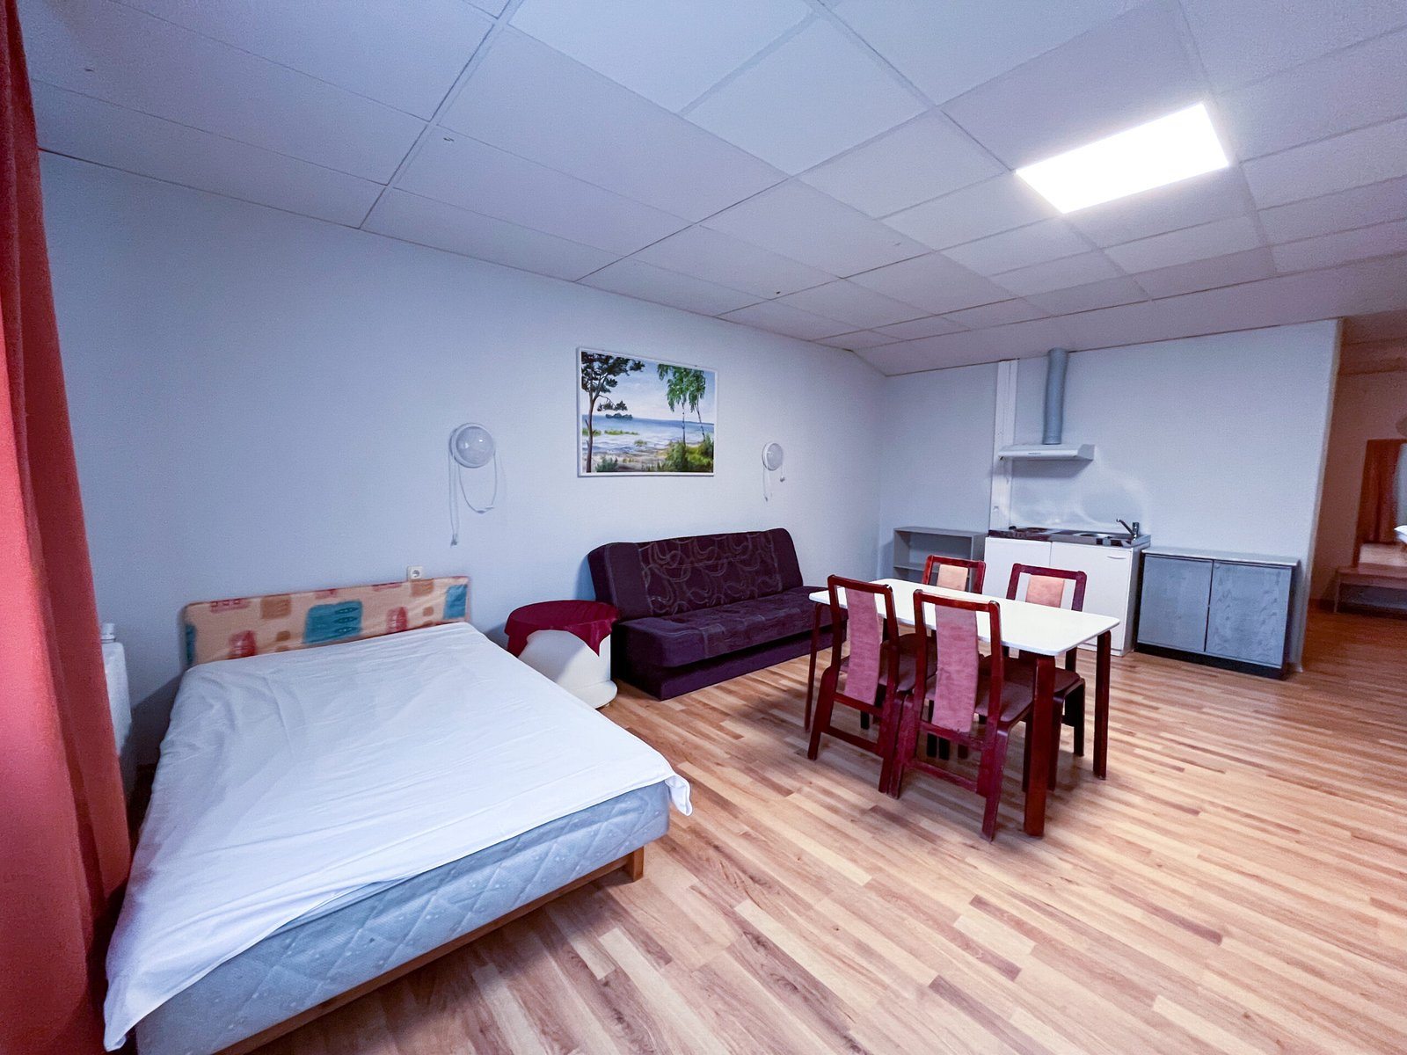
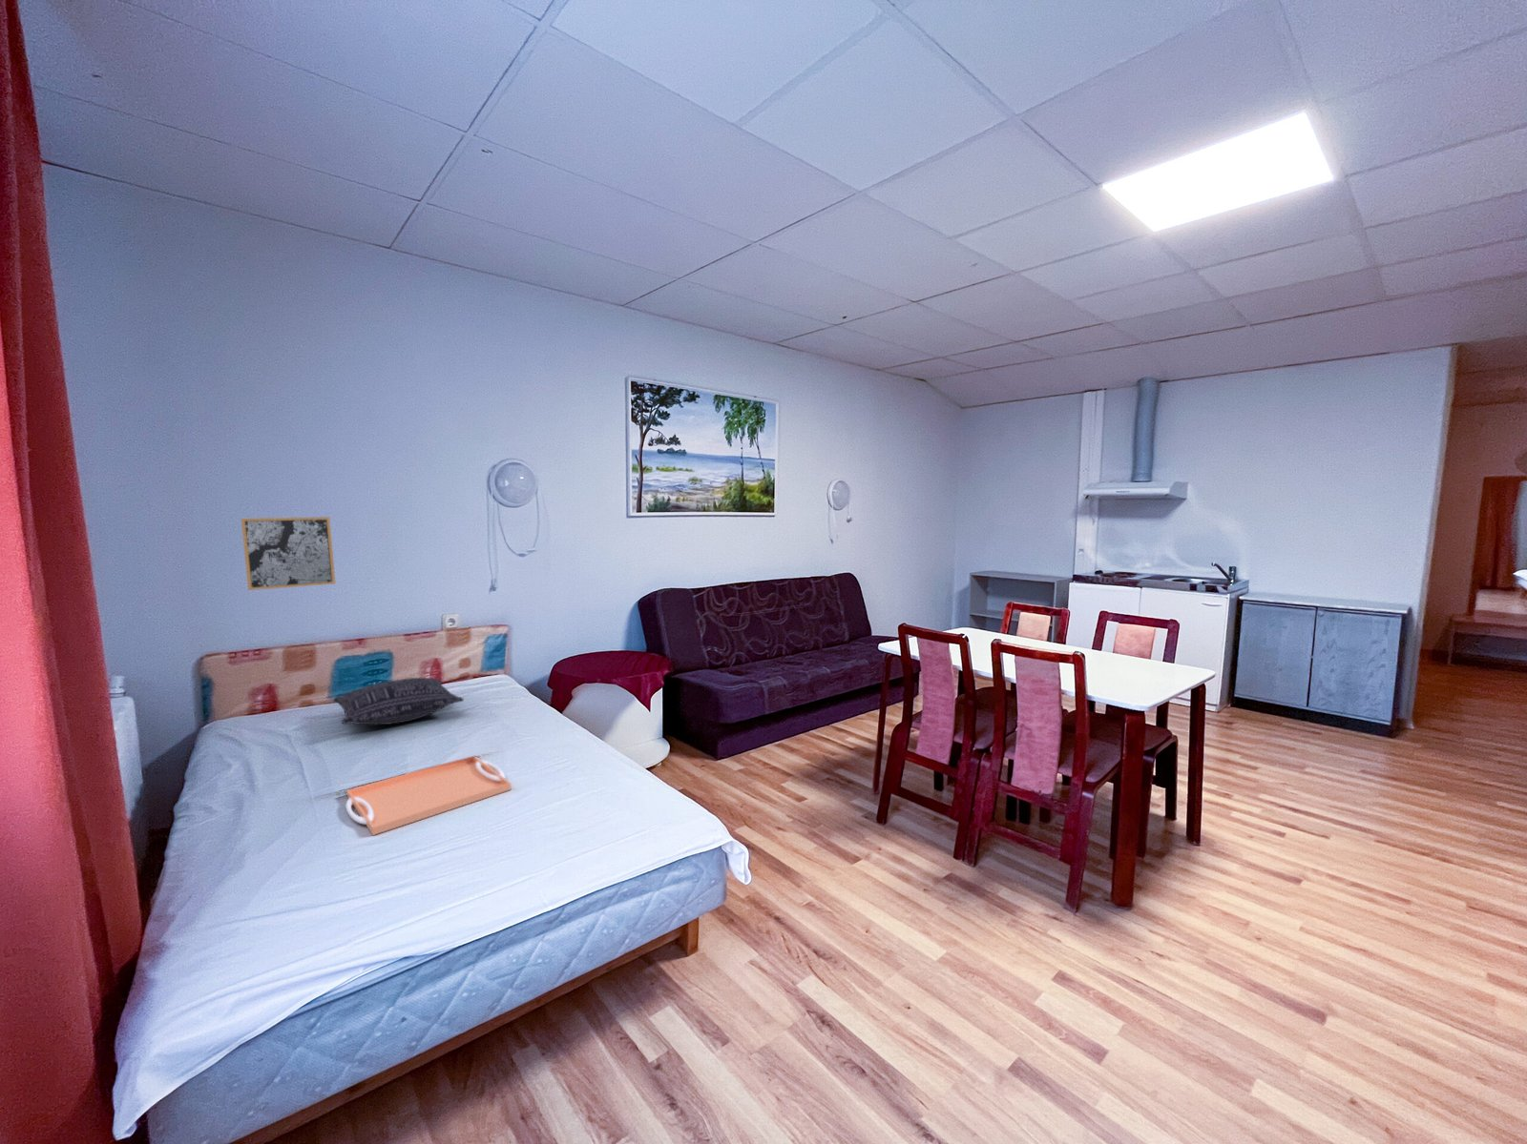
+ pillow (397, 699)
+ wall art (290, 552)
+ serving tray (429, 790)
